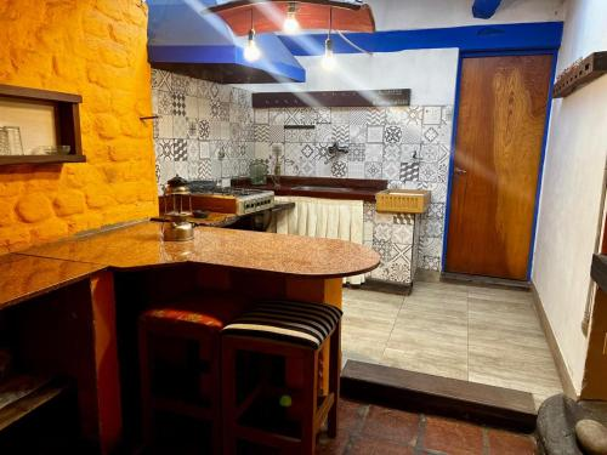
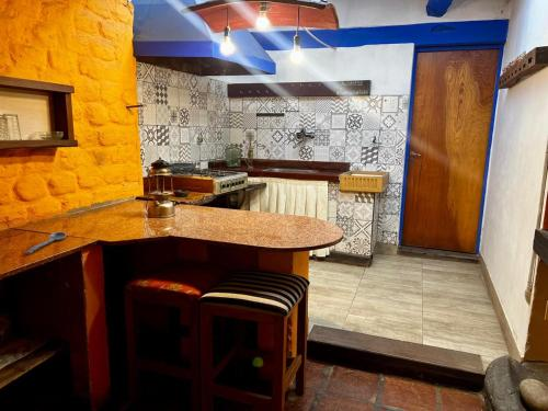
+ spoon (45, 241)
